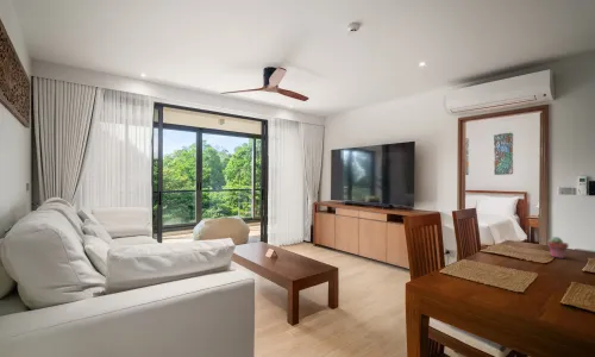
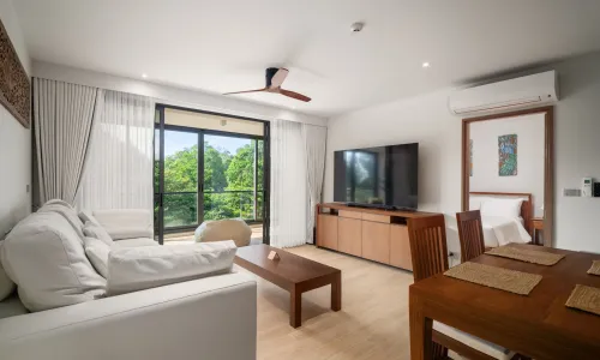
- potted succulent (557, 246)
